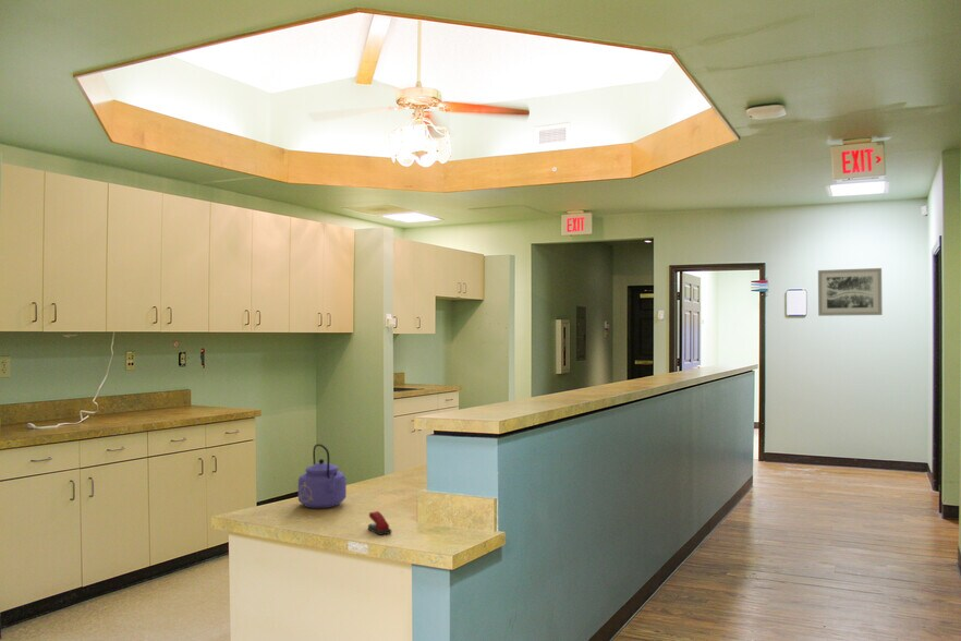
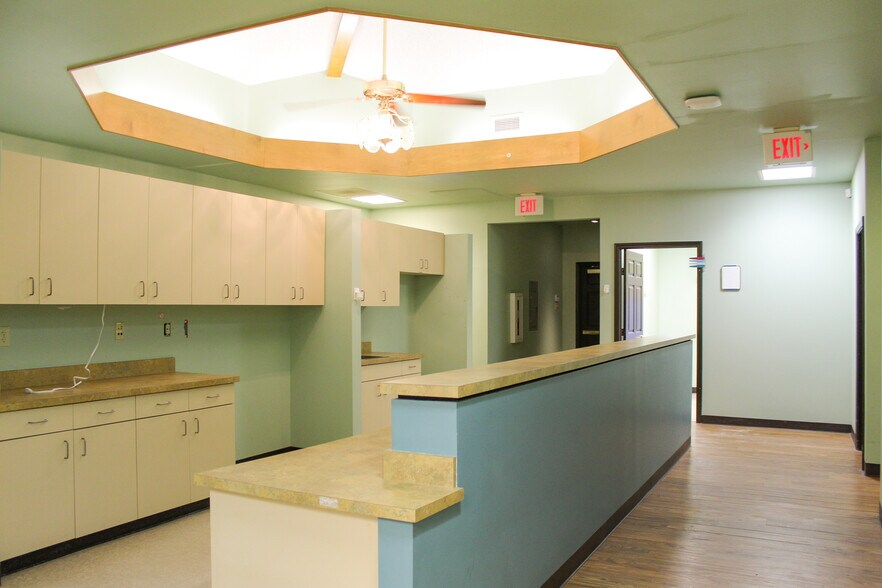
- kettle (324, 475)
- stapler (378, 521)
- wall art (849, 292)
